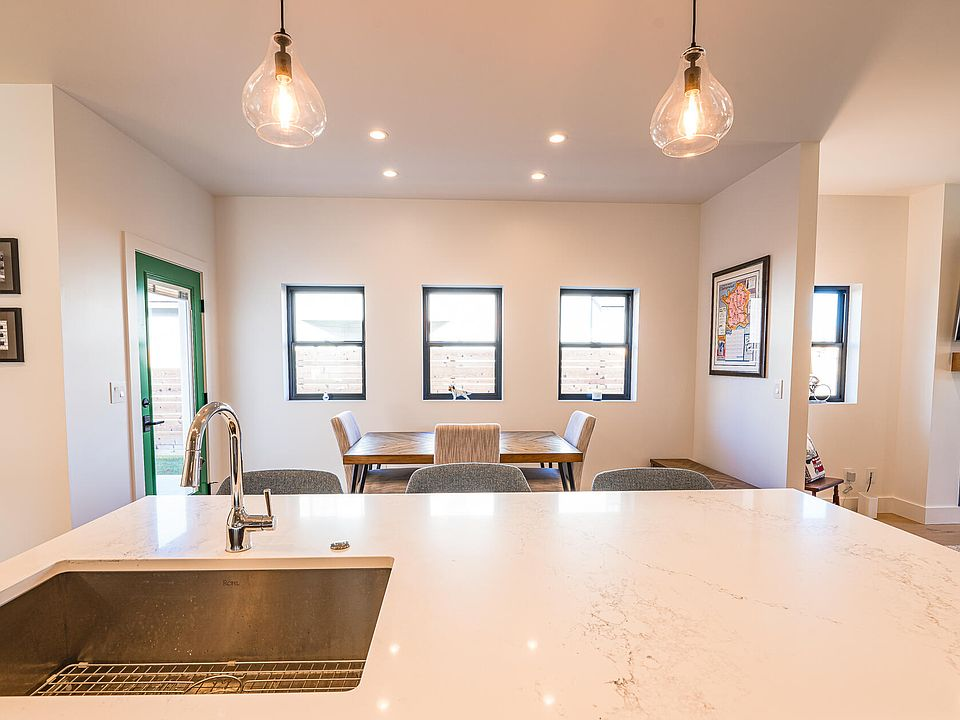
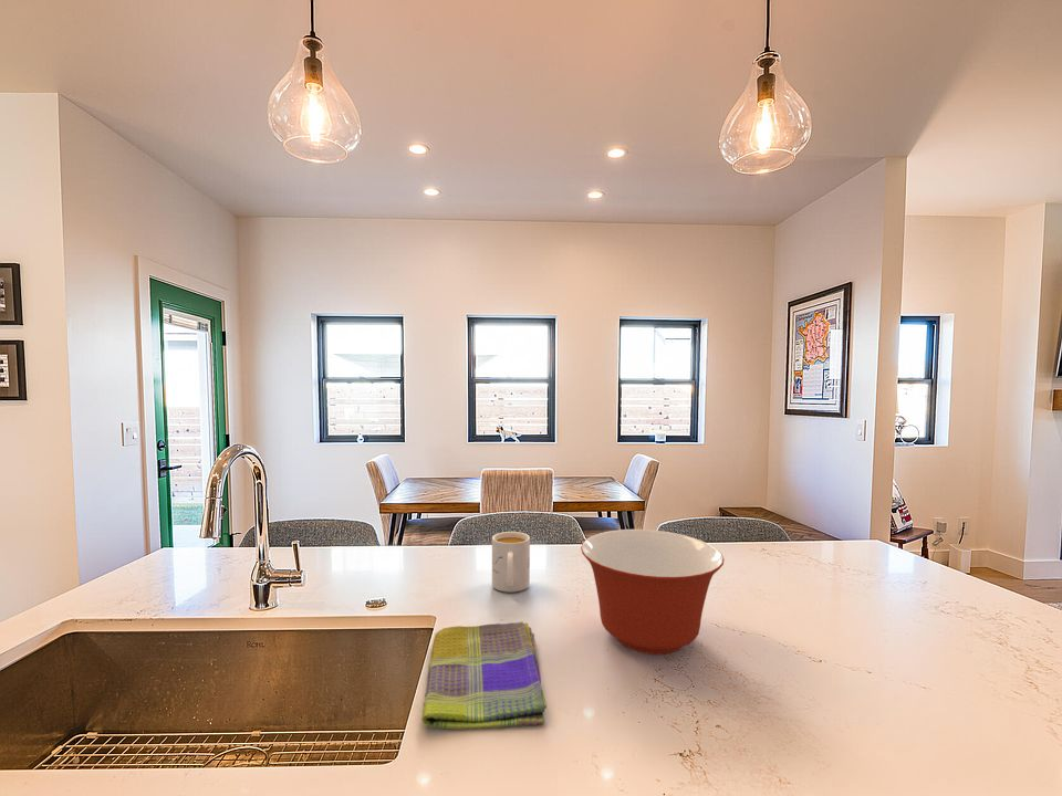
+ mug (510, 564)
+ dish towel (483, 667)
+ mixing bowl (649, 593)
